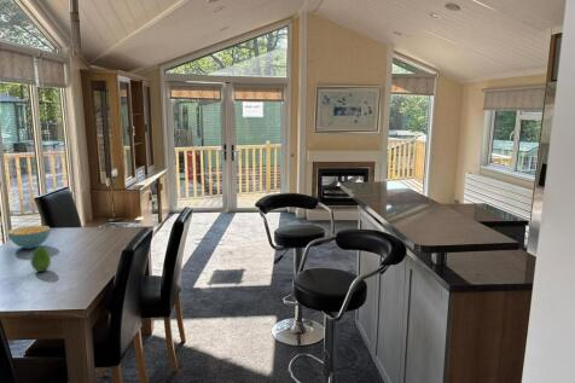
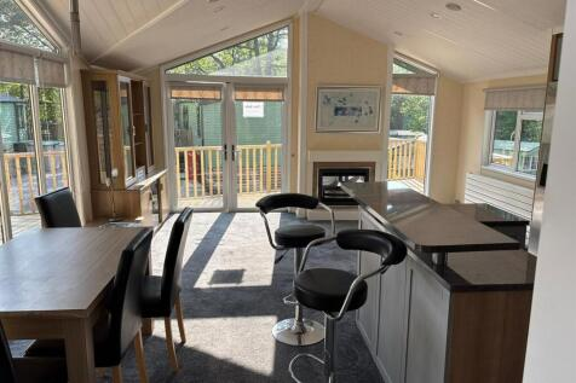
- cereal bowl (29, 238)
- fruit (40, 259)
